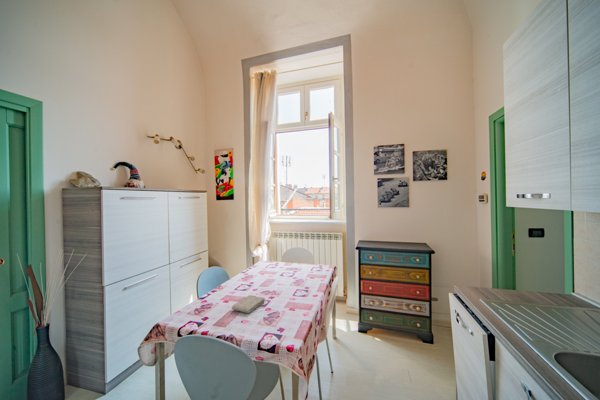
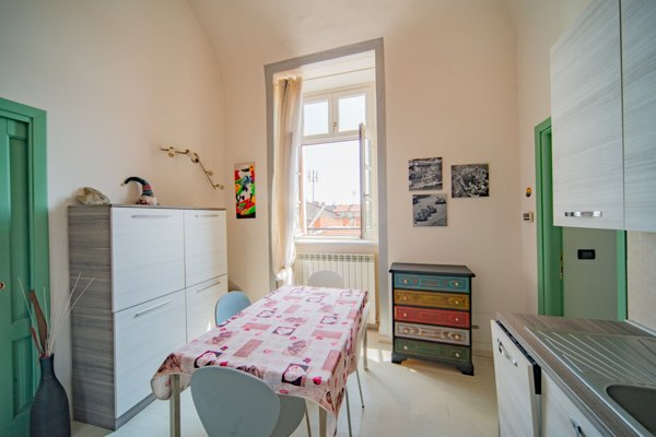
- washcloth (249, 303)
